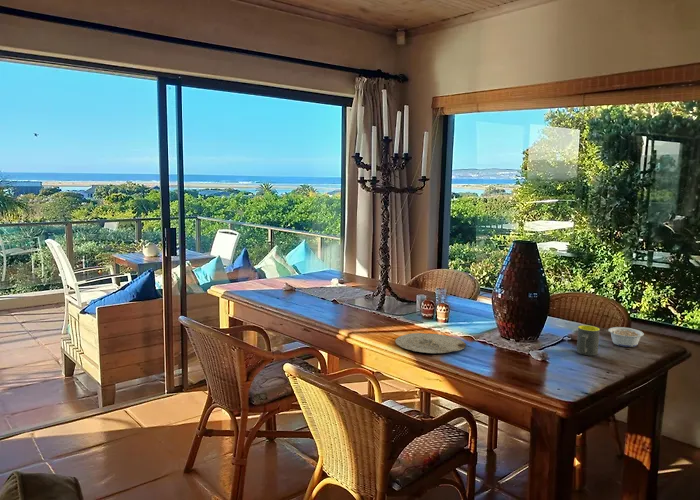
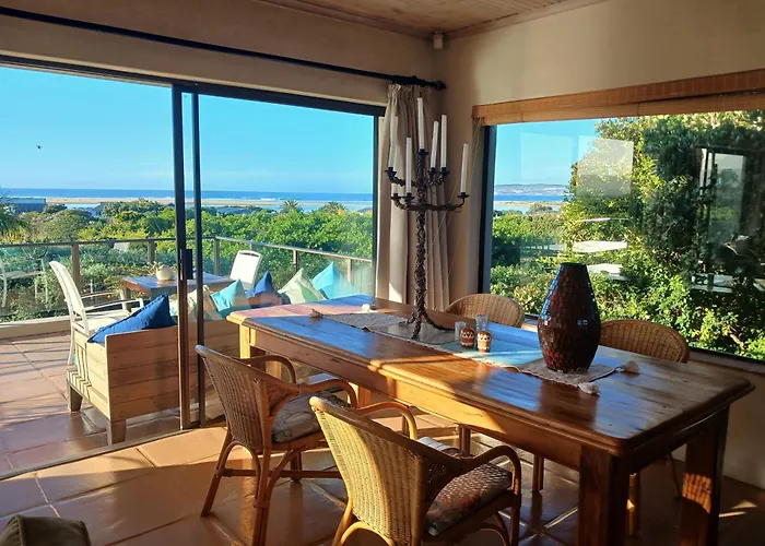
- plate (430, 341)
- legume (625, 336)
- mug (586, 341)
